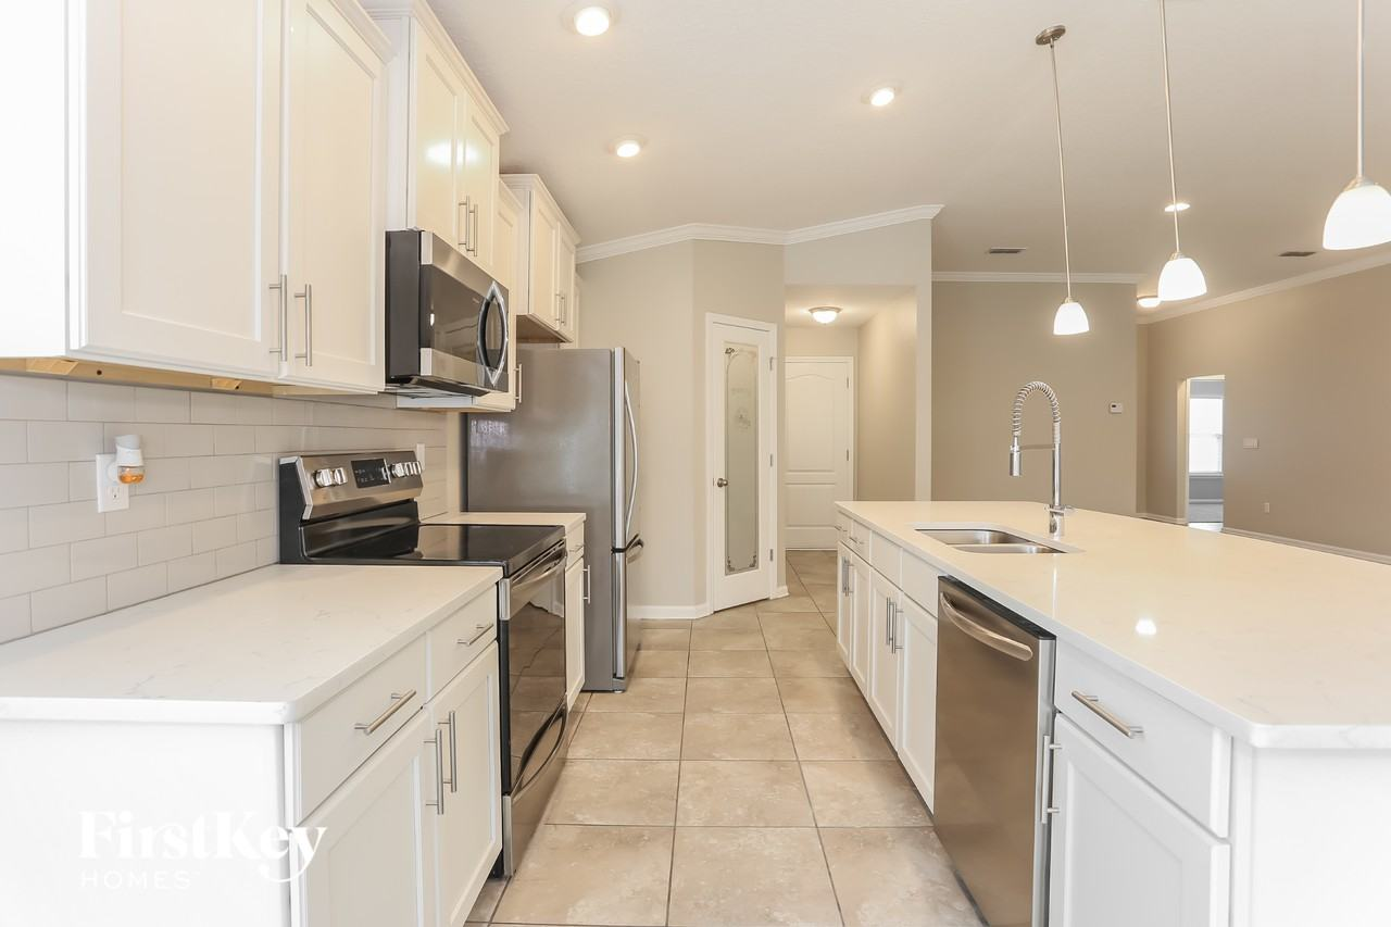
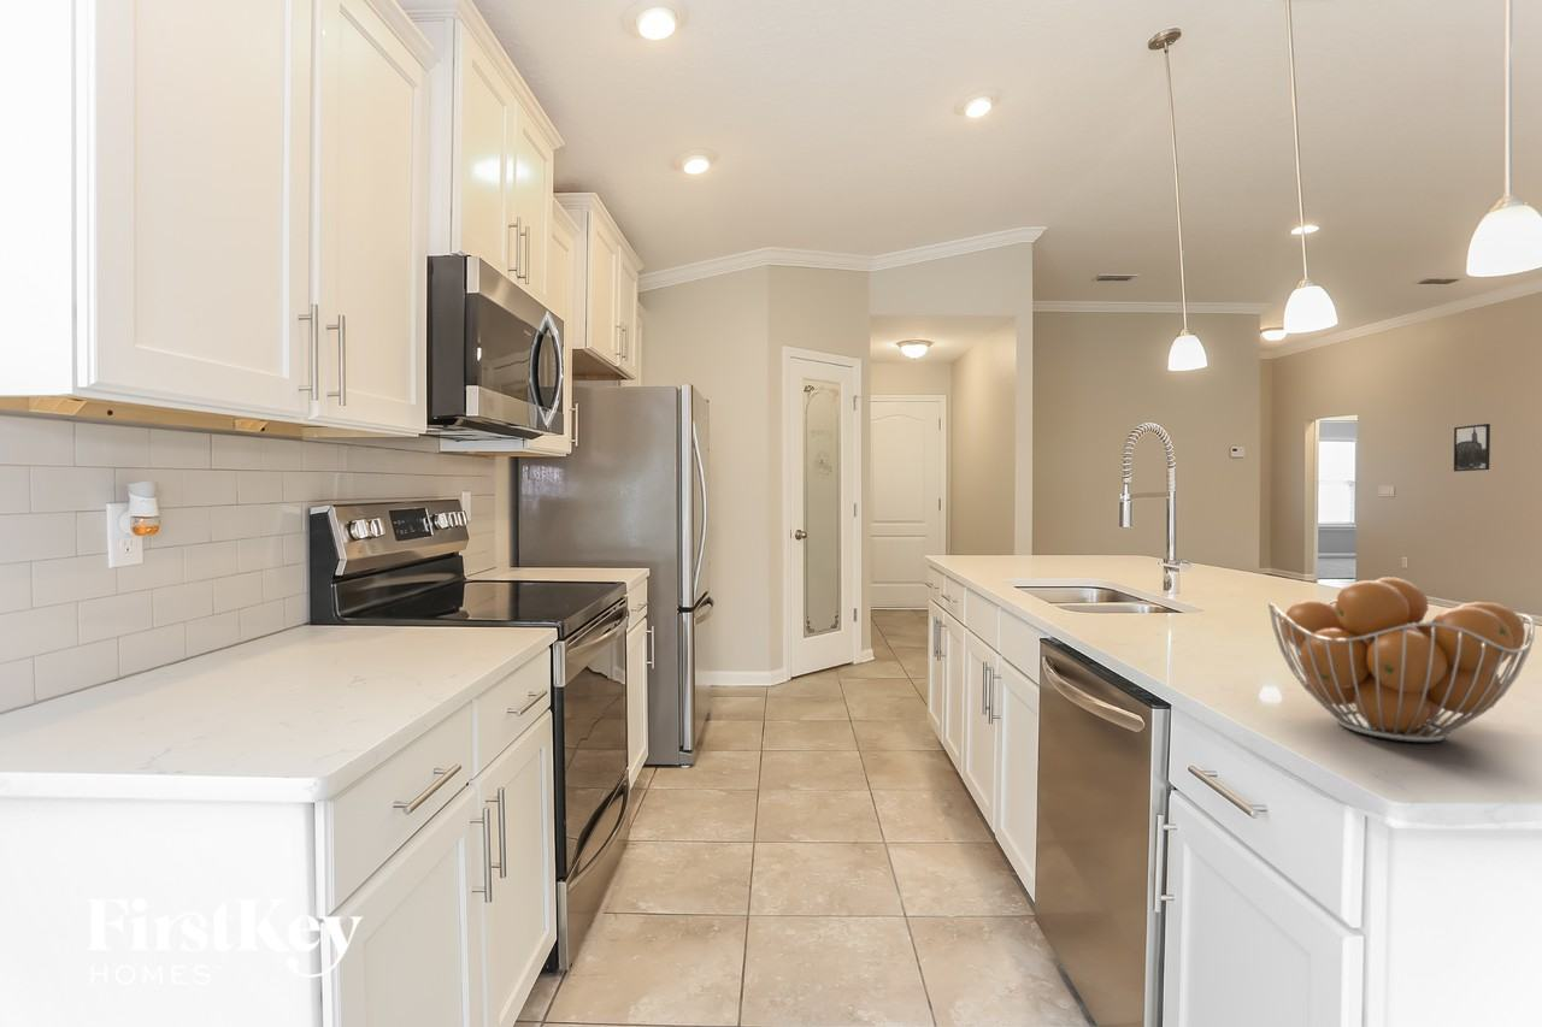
+ fruit basket (1390, 654)
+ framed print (1471, 448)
